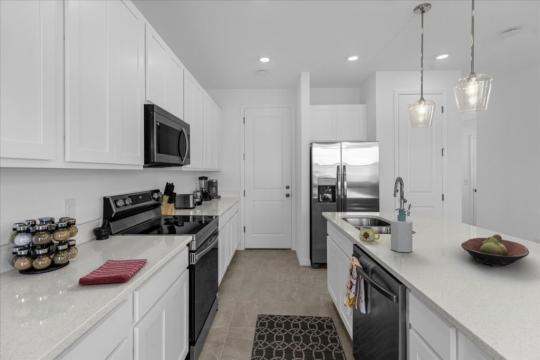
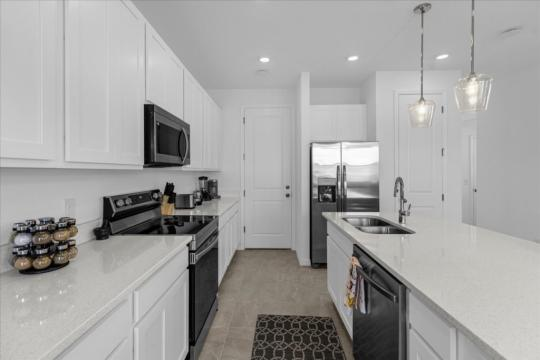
- dish towel (116, 269)
- soap bottle (401, 229)
- fruit bowl (493, 247)
- mug (369, 234)
